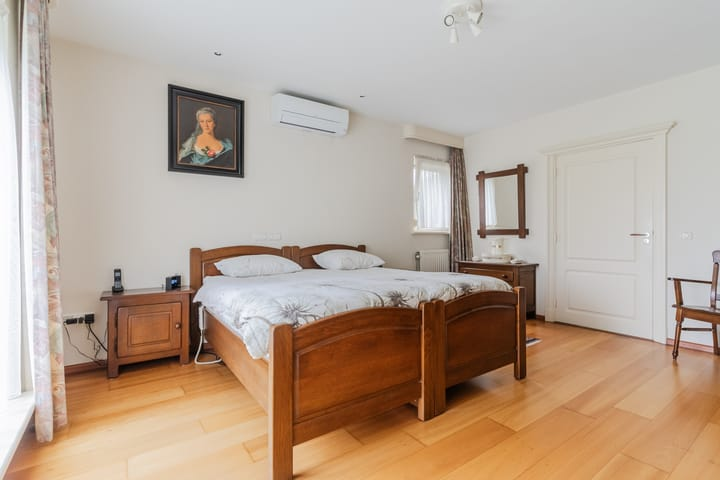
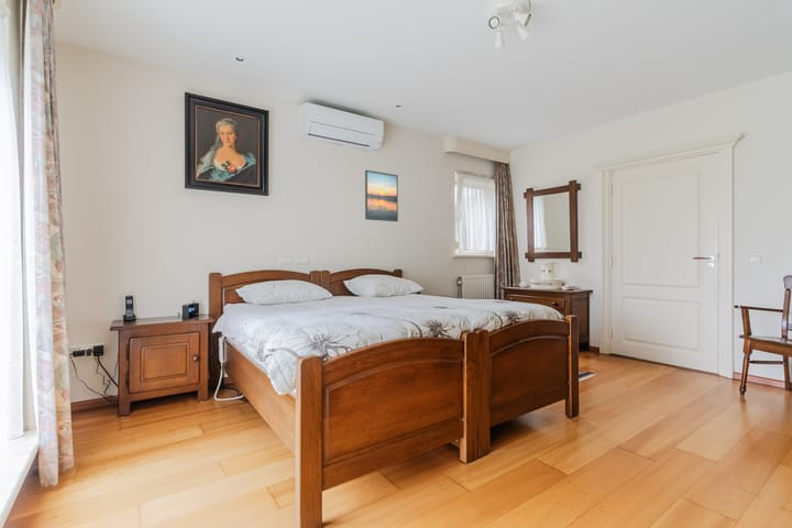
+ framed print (382, 196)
